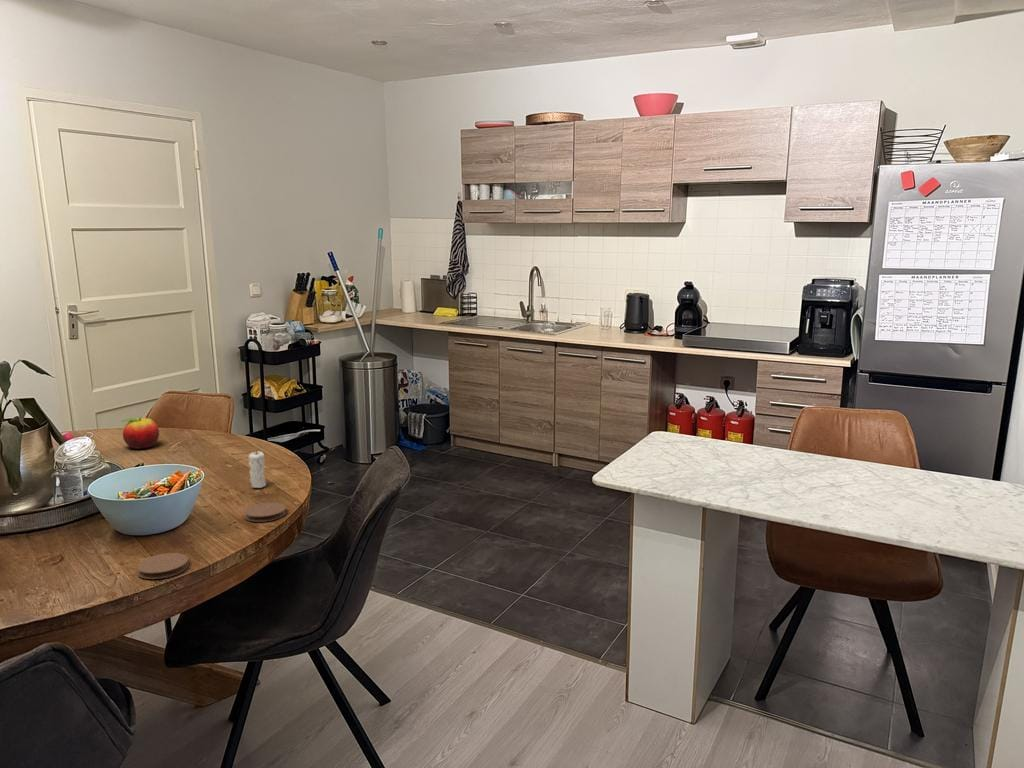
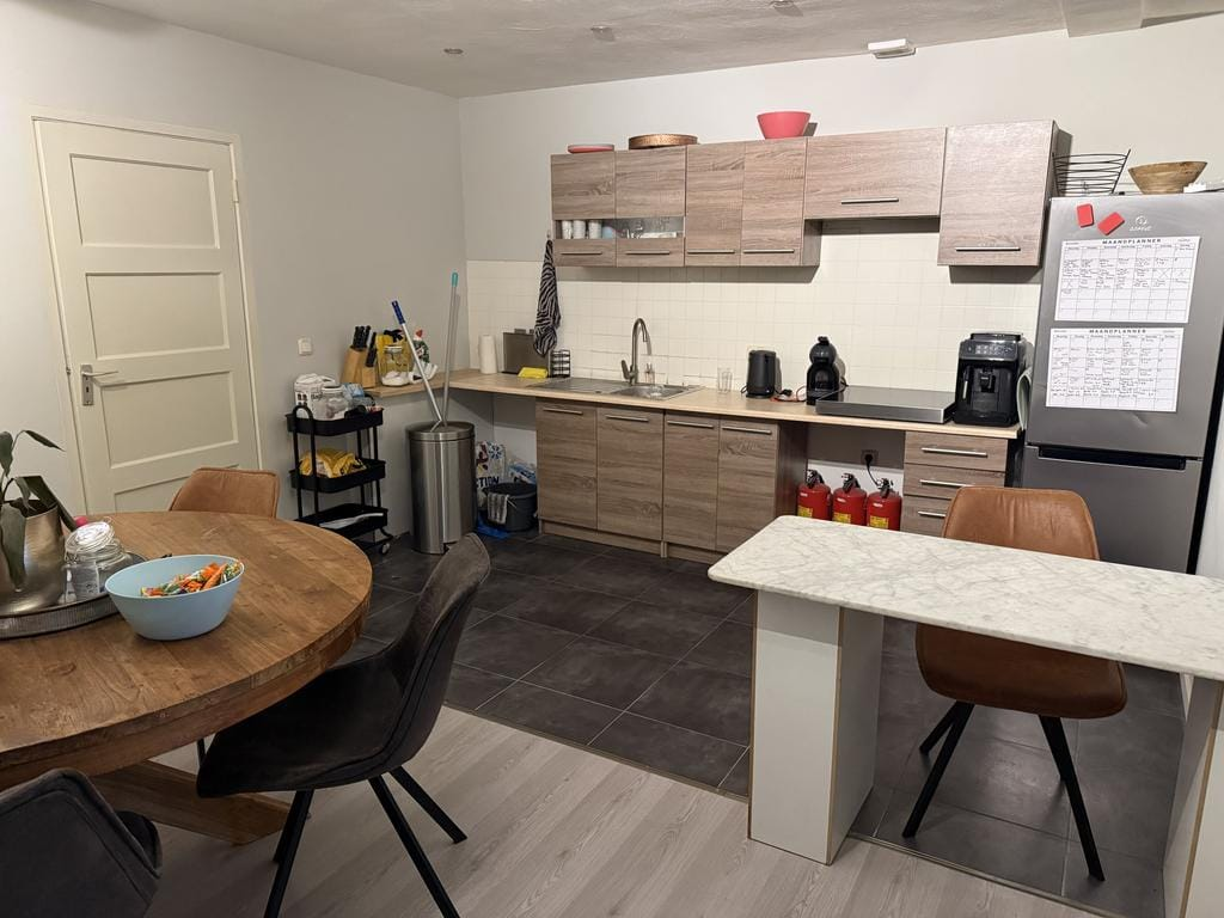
- fruit (140, 431)
- coaster (265, 511)
- coaster (163, 565)
- candle (256, 466)
